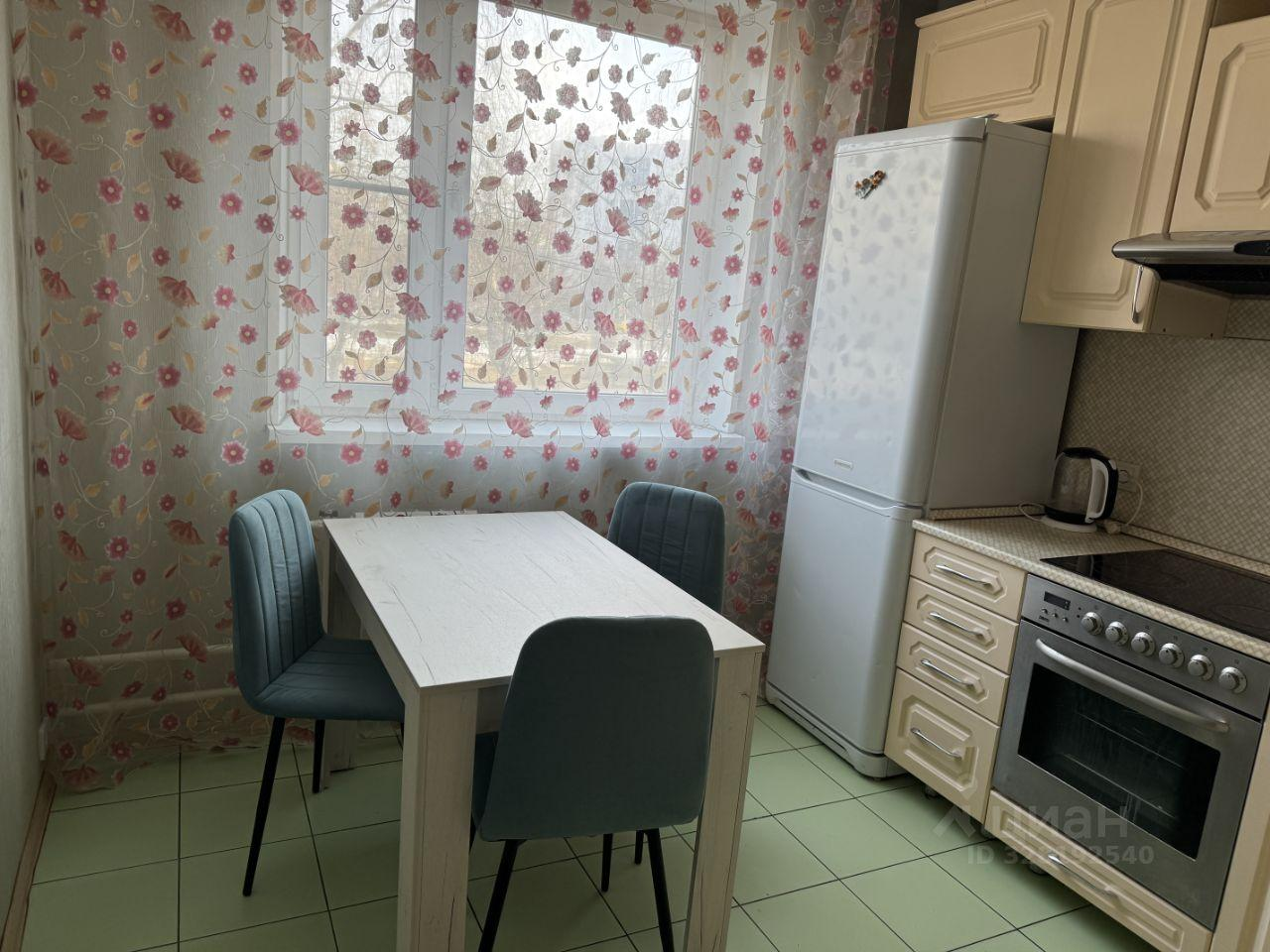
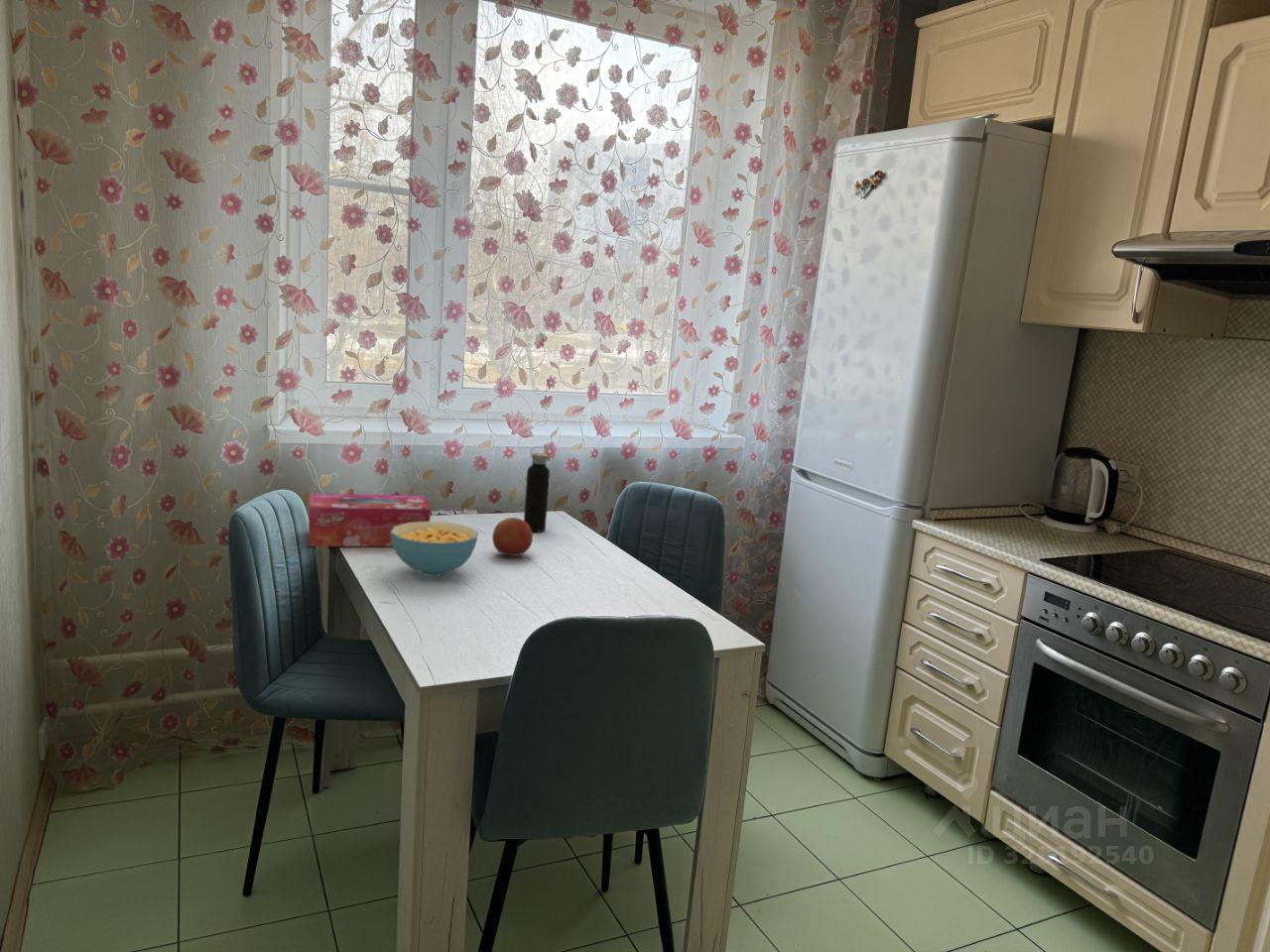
+ water bottle (537, 488)
+ tissue box (369, 520)
+ fruit (512, 536)
+ cereal bowl (434, 551)
